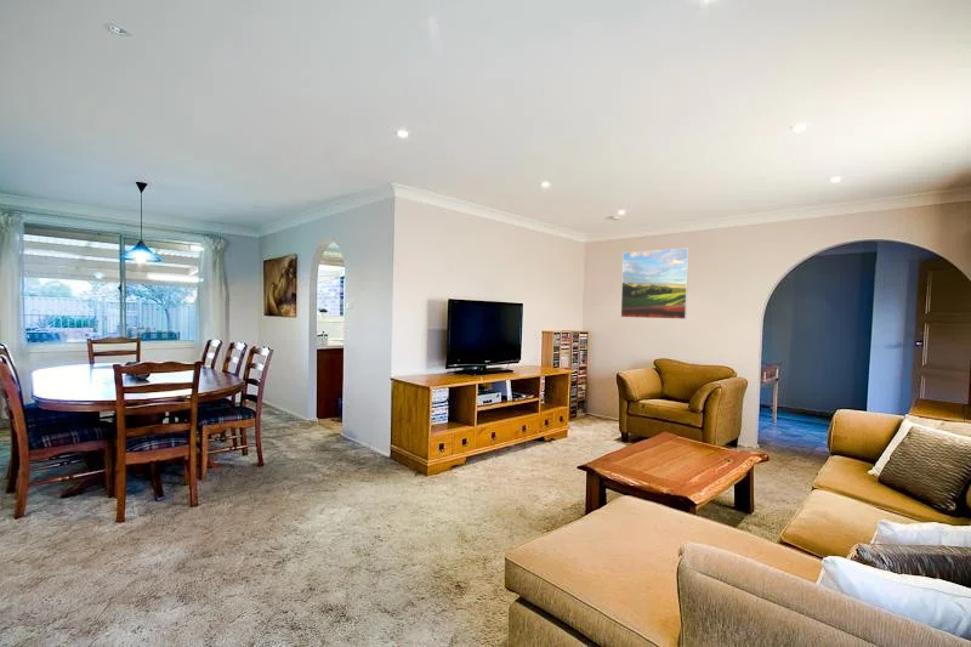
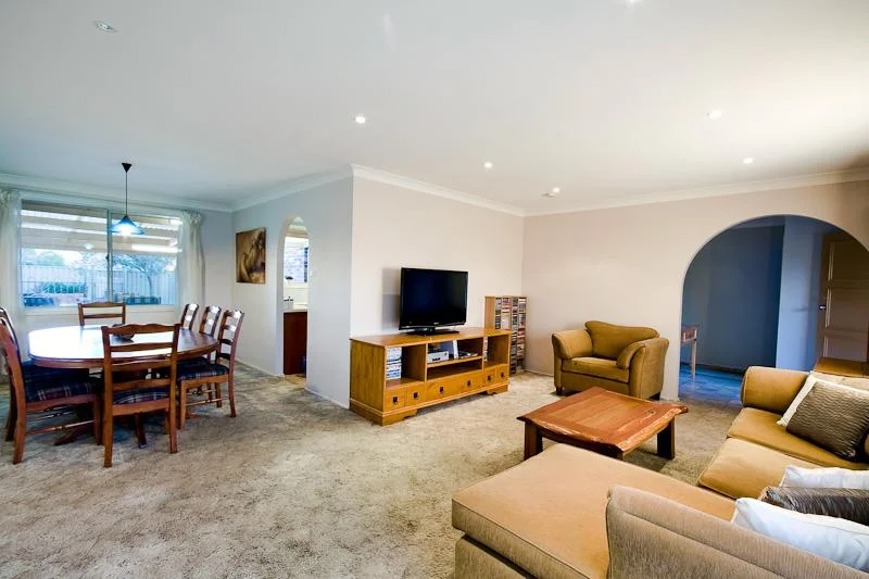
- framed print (653, 284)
